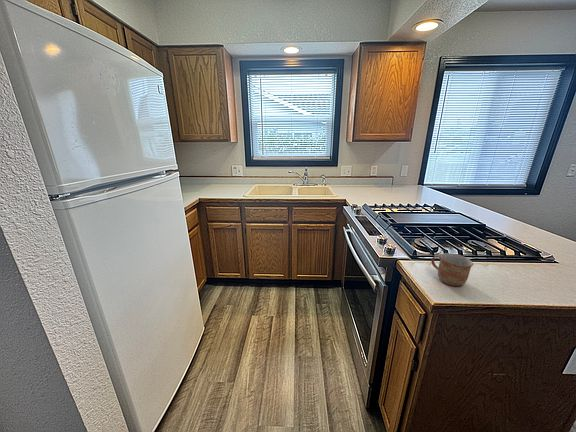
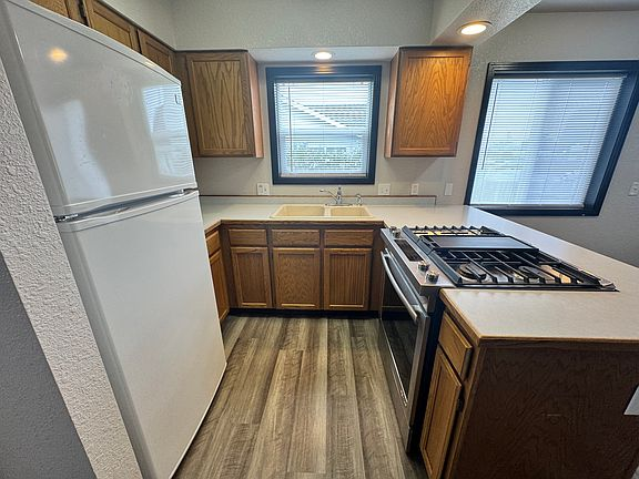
- mug (449, 268)
